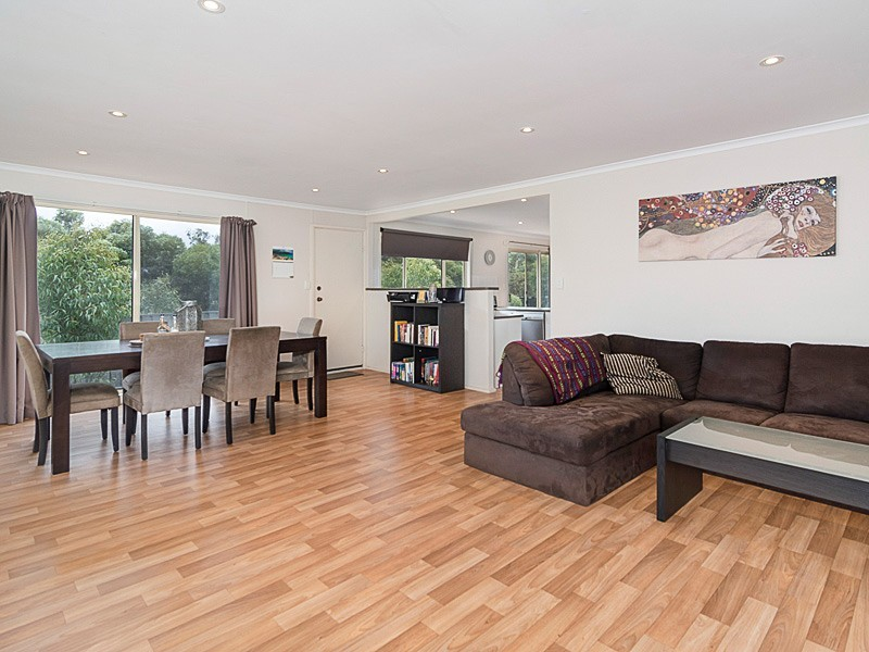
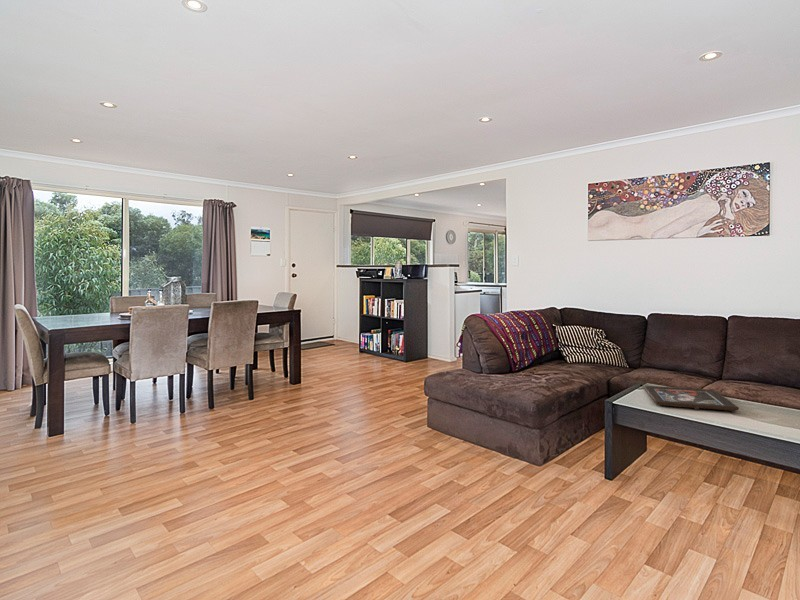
+ religious icon (686, 397)
